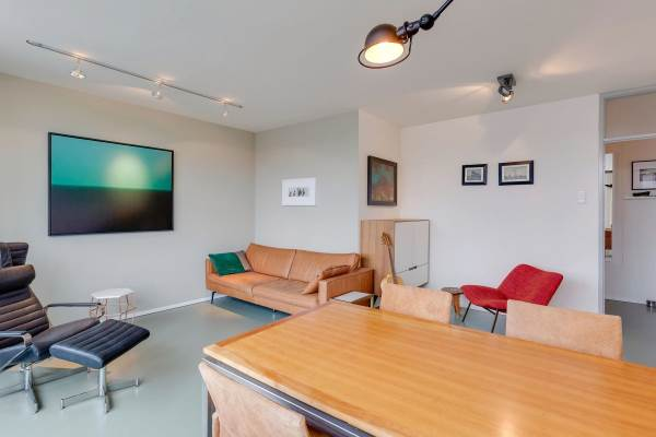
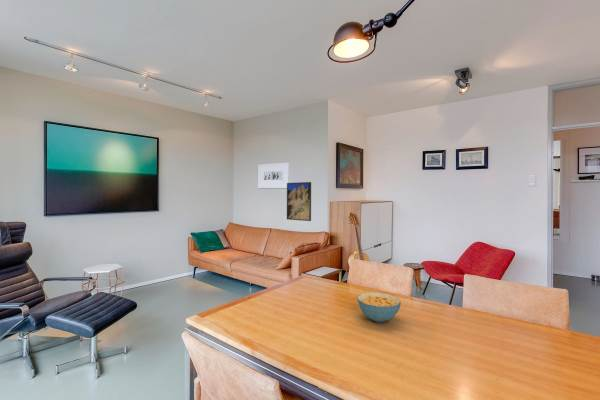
+ cereal bowl (378, 309)
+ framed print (298, 201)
